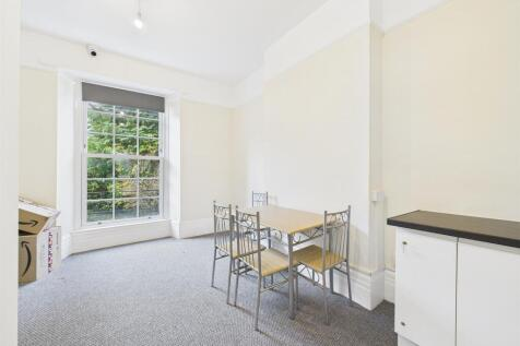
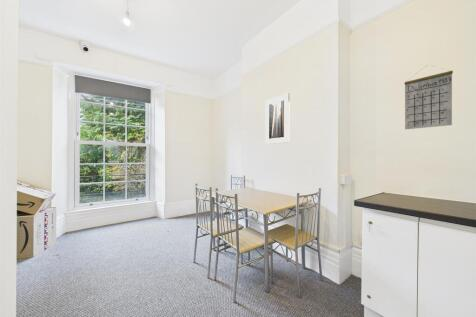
+ calendar (427, 96)
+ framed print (276, 120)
